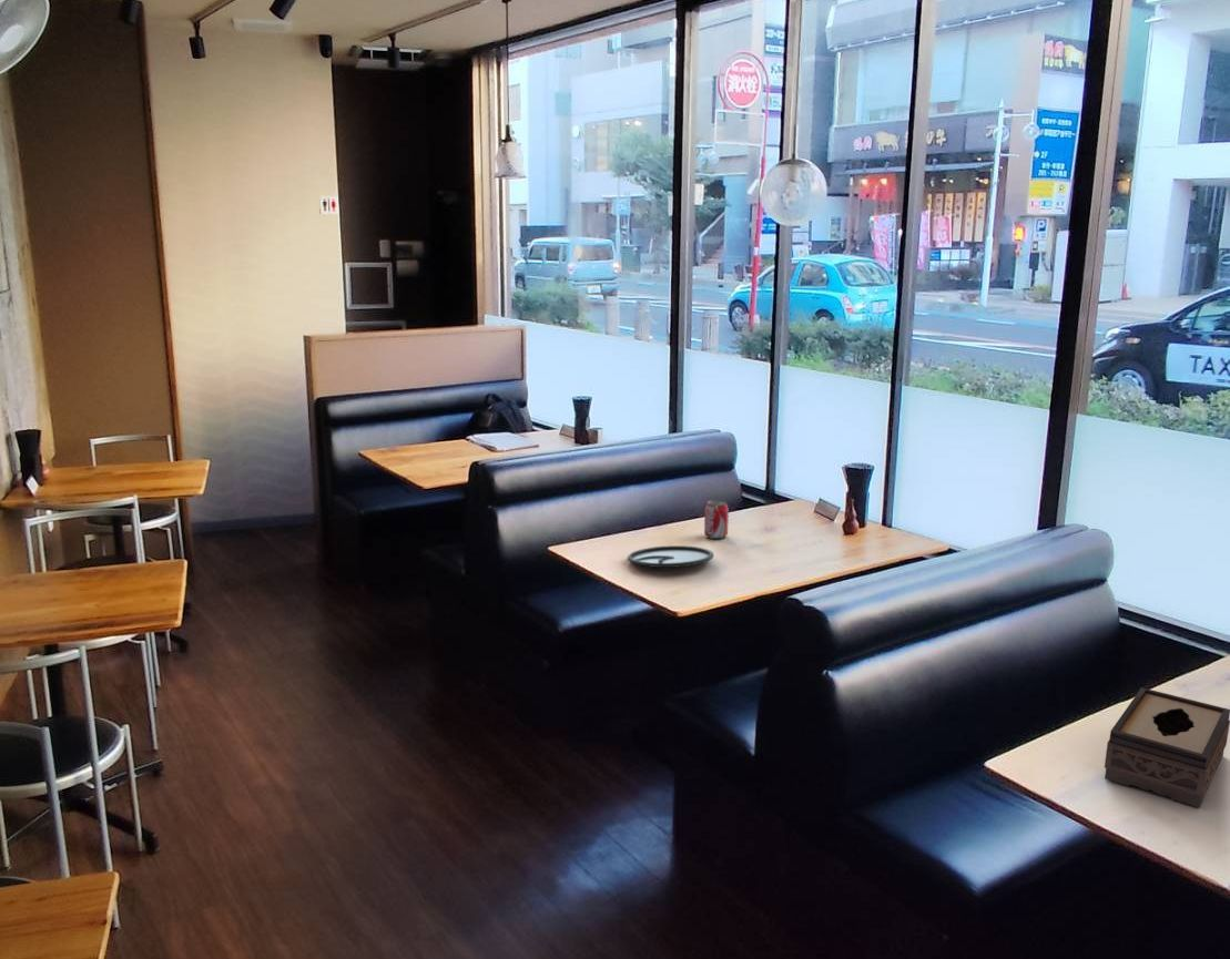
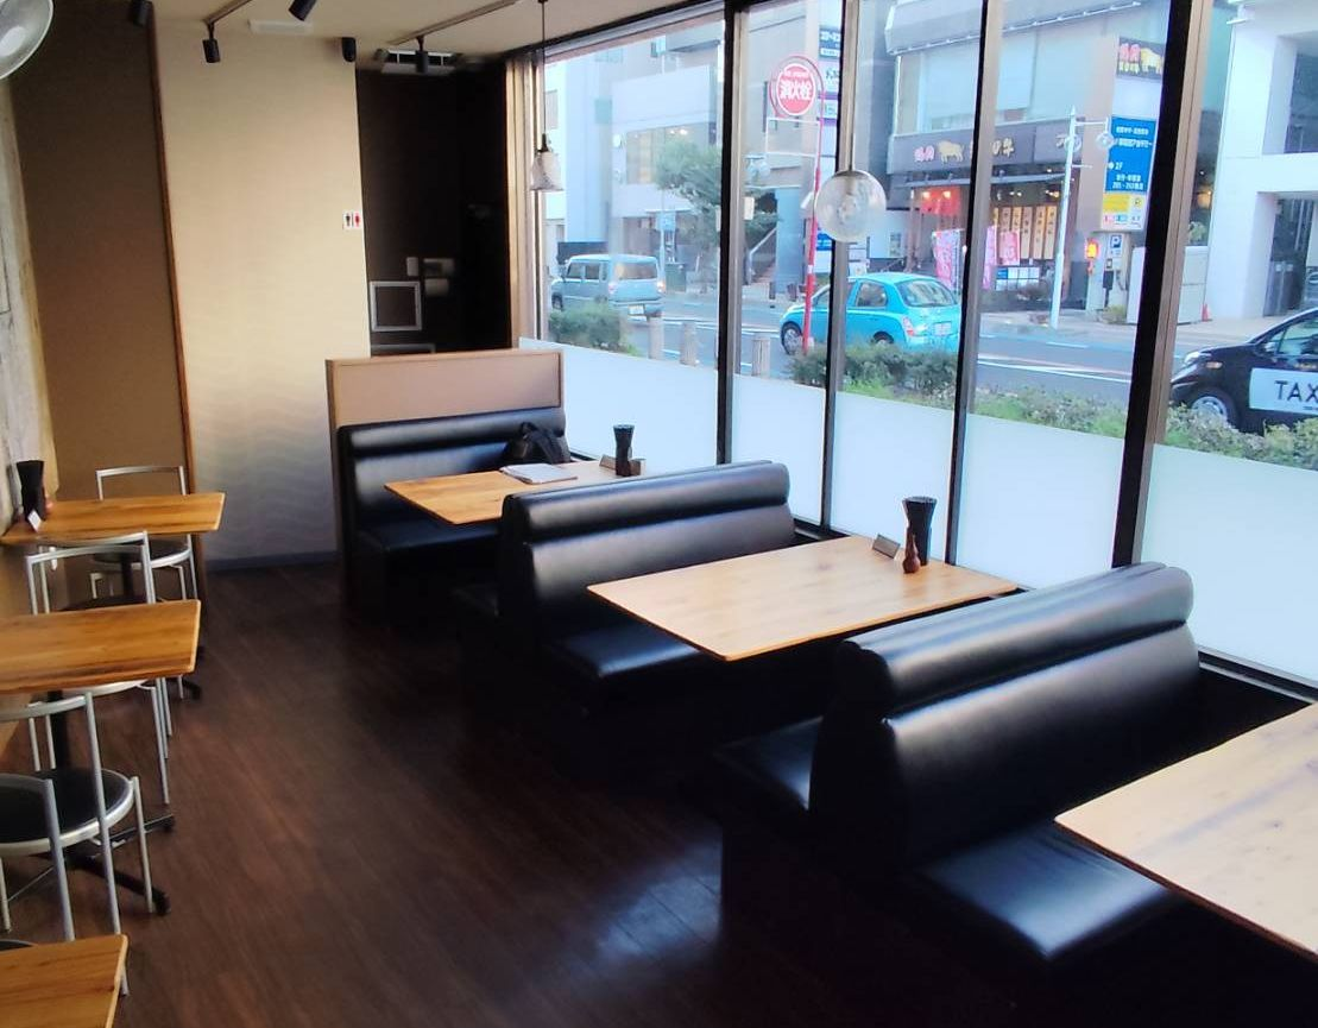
- tissue box (1168, 743)
- beverage can (715, 519)
- plate (670, 555)
